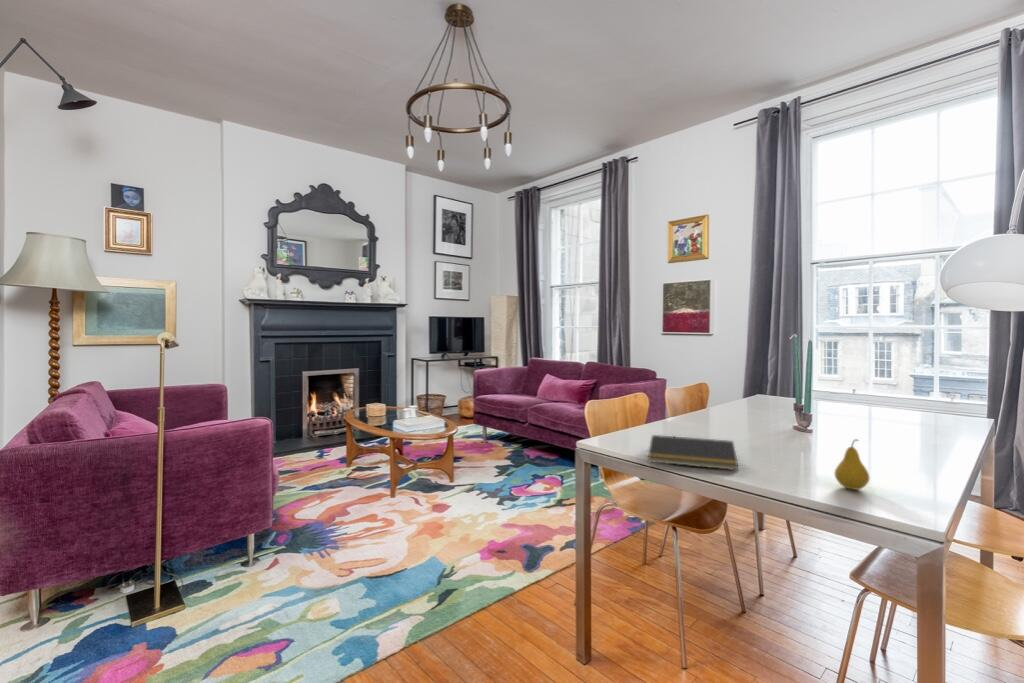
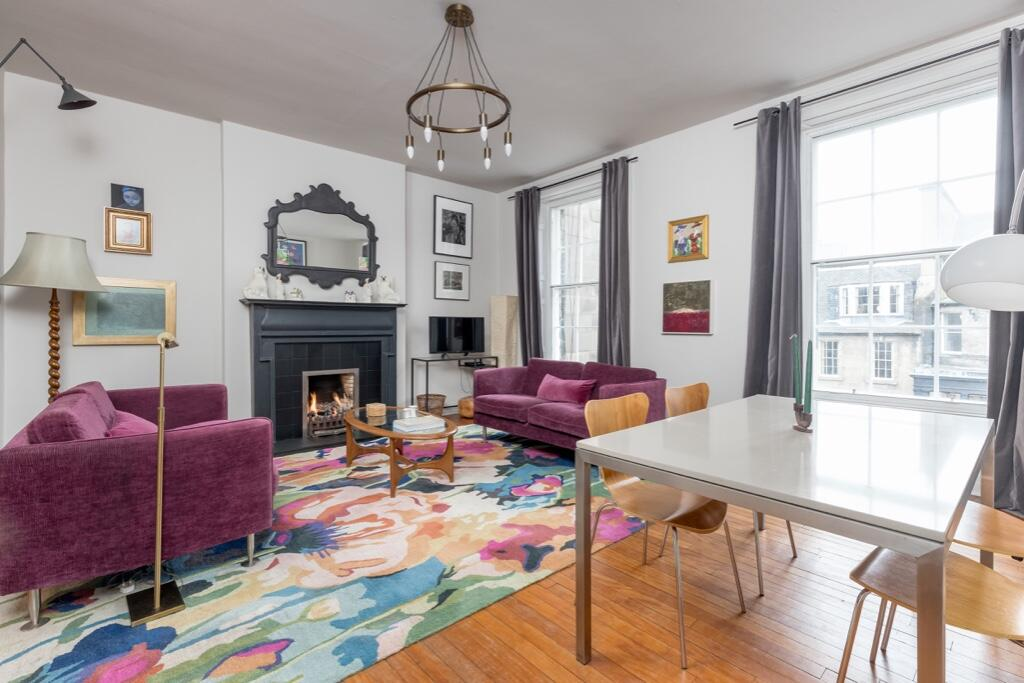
- notepad (691, 451)
- fruit (851, 462)
